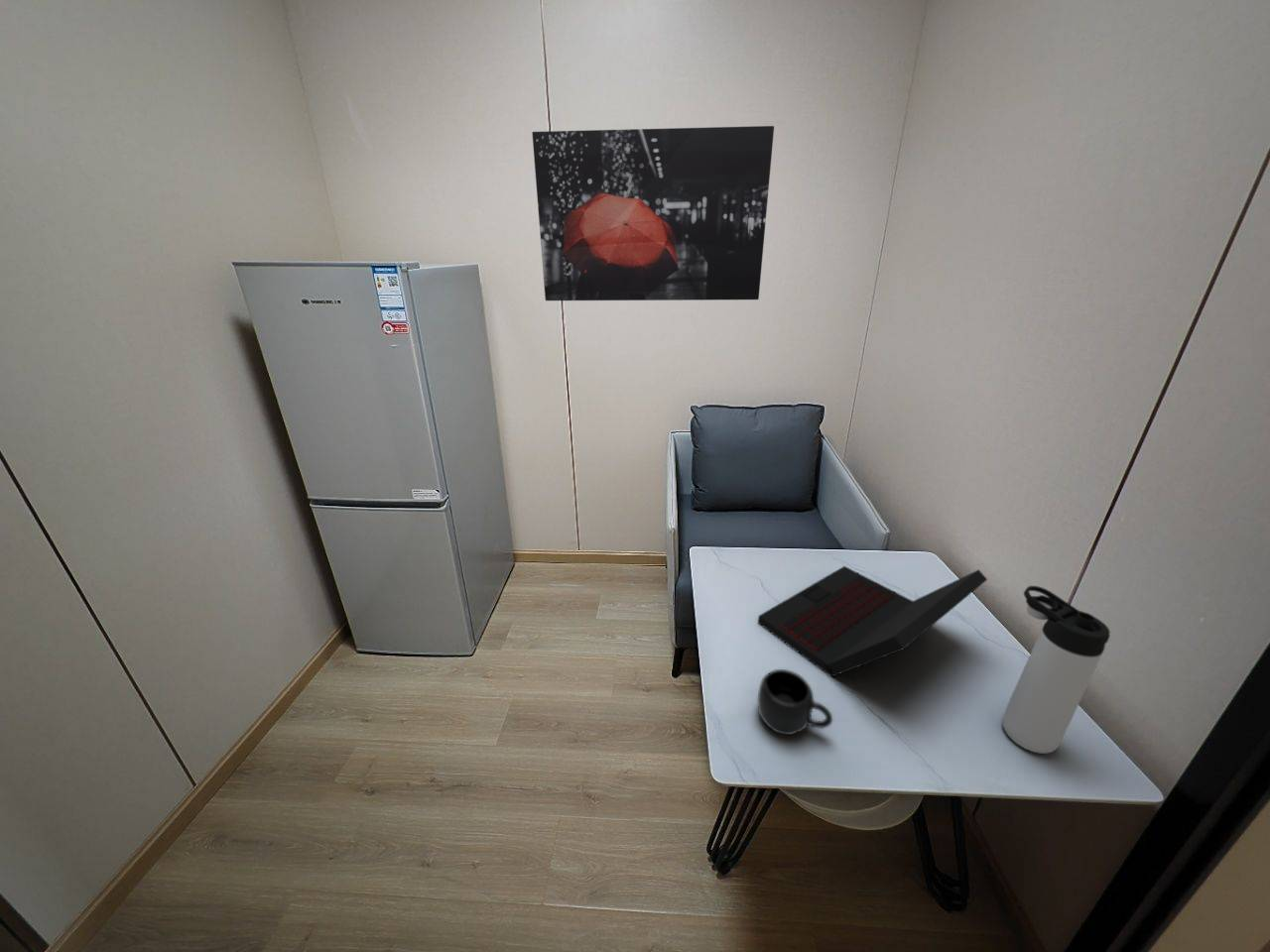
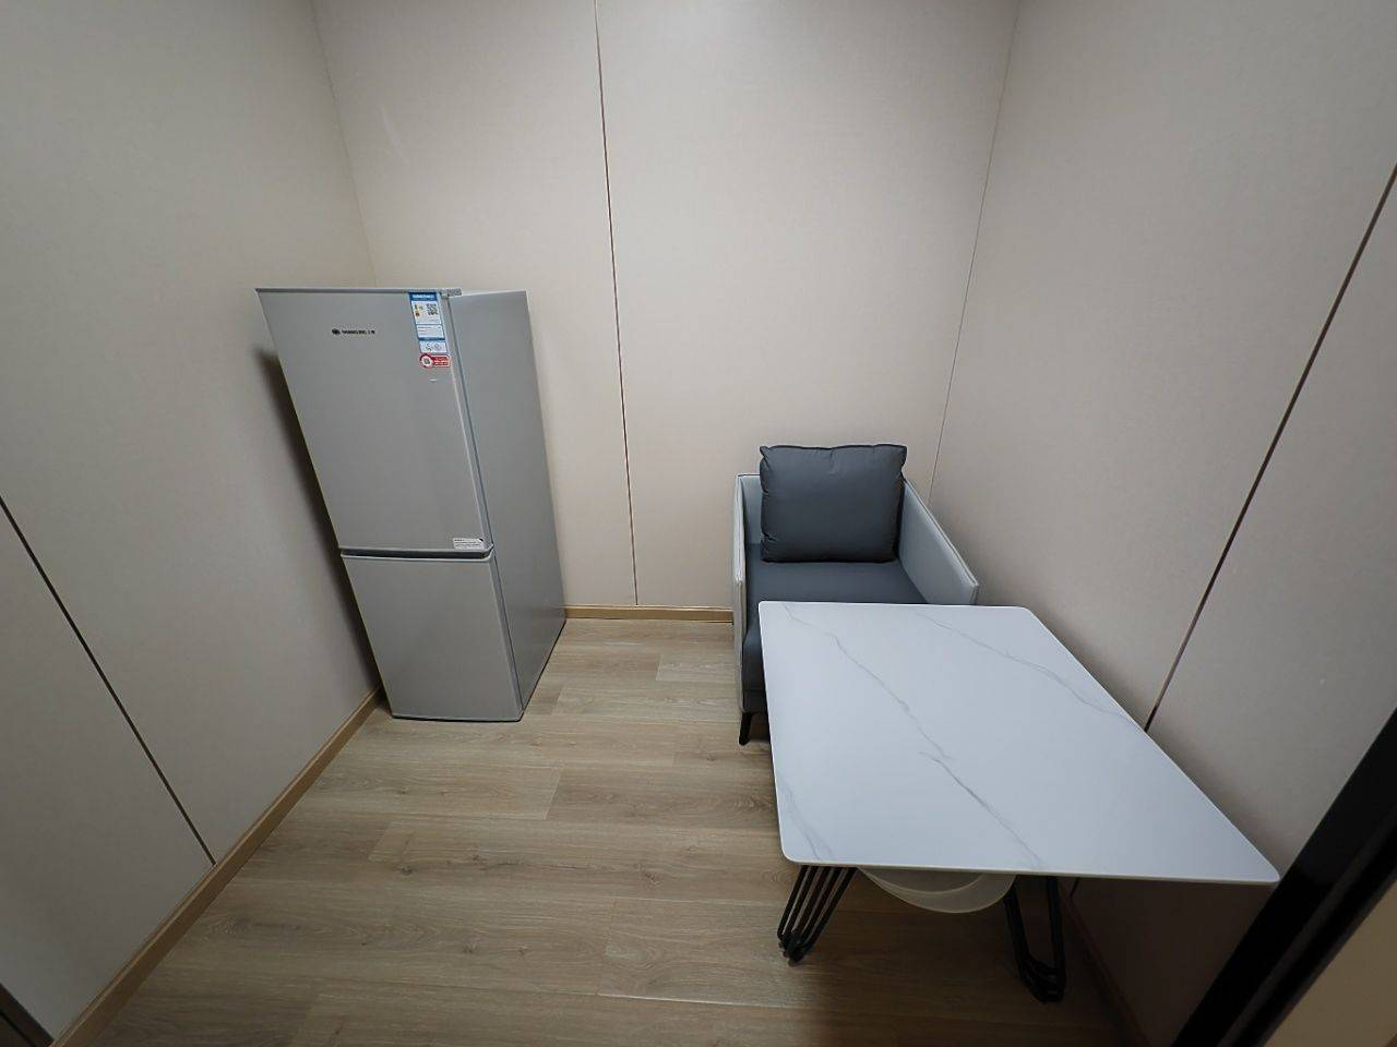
- wall art (651, 220)
- mug (789, 706)
- thermos bottle (1040, 670)
- laptop (866, 600)
